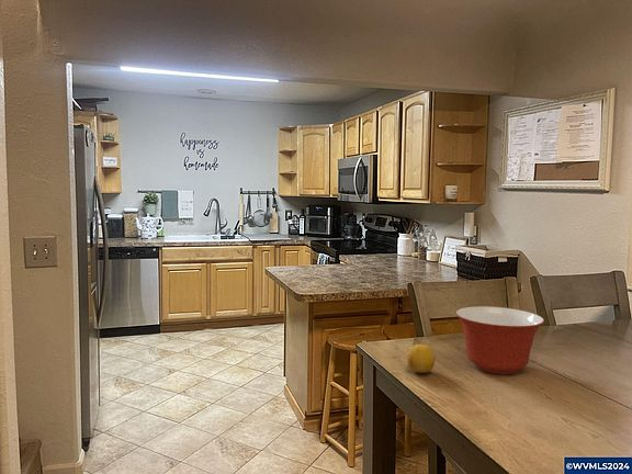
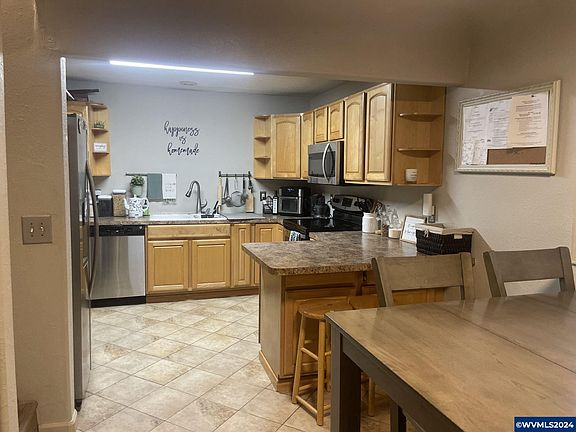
- mixing bowl (497, 340)
- fruit (420, 358)
